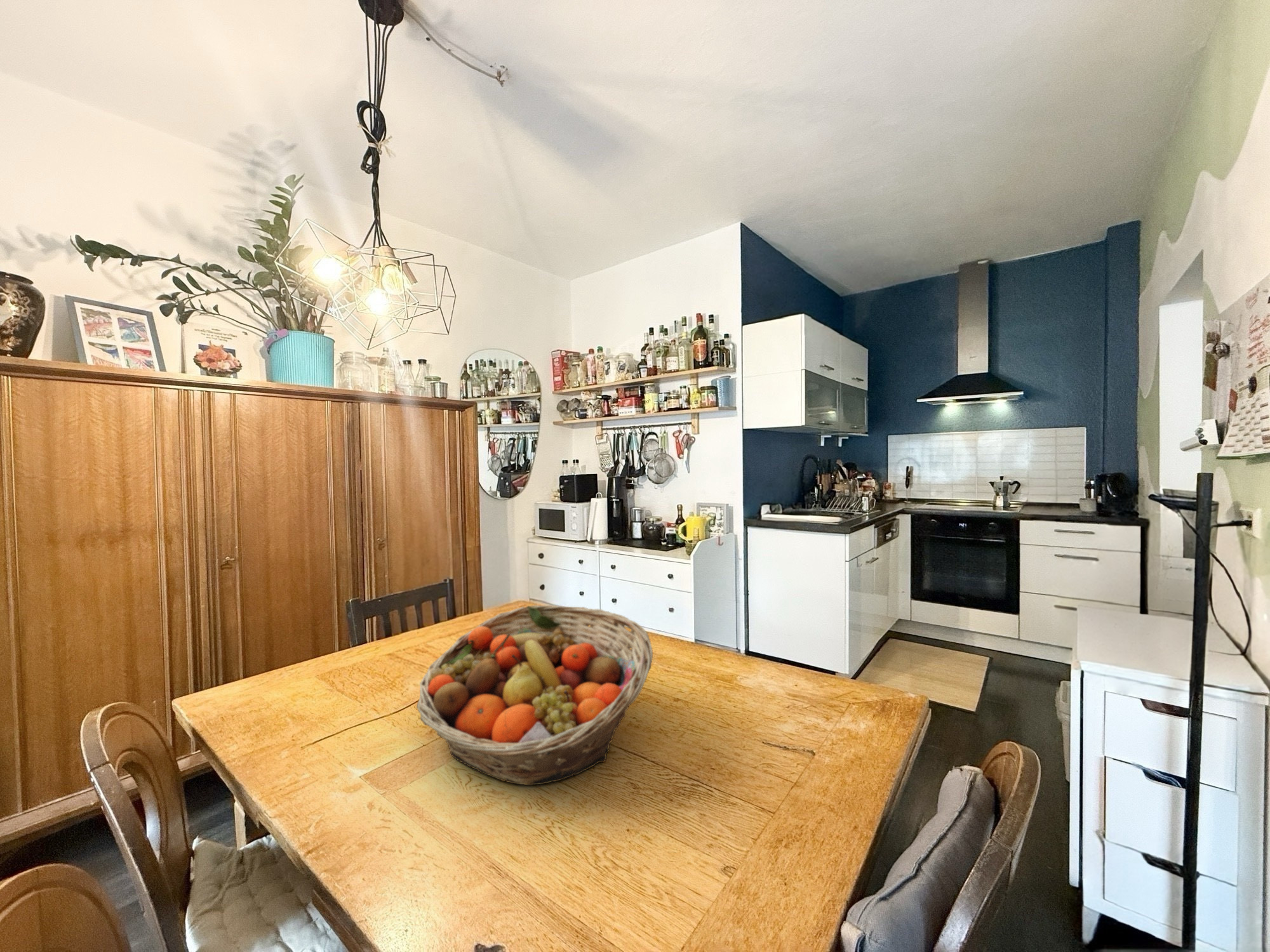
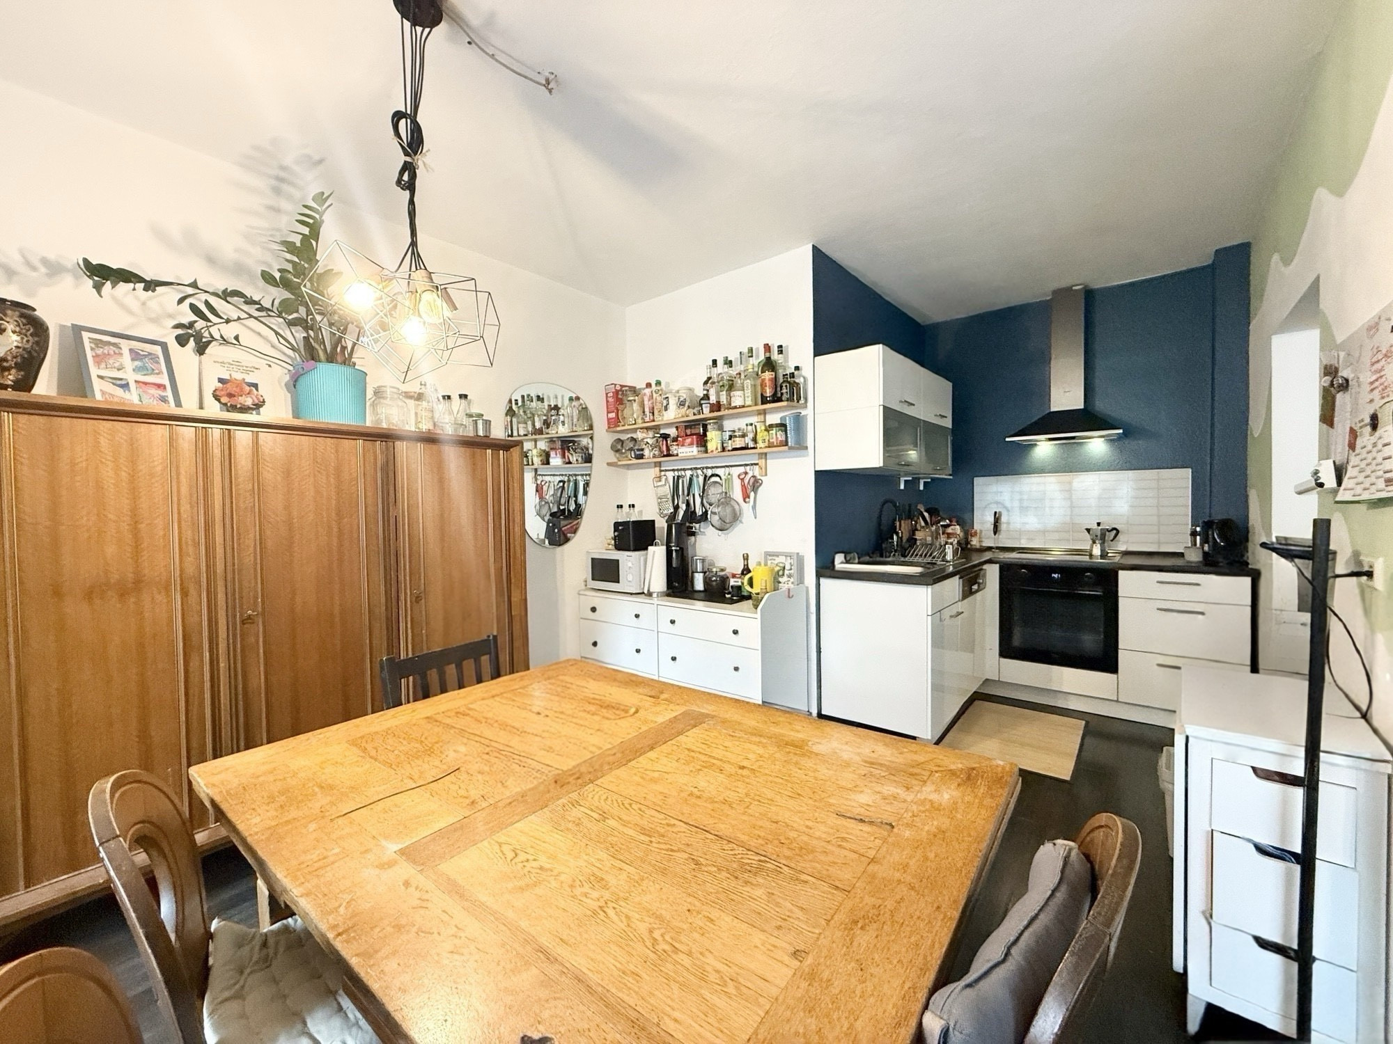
- fruit basket (536, 682)
